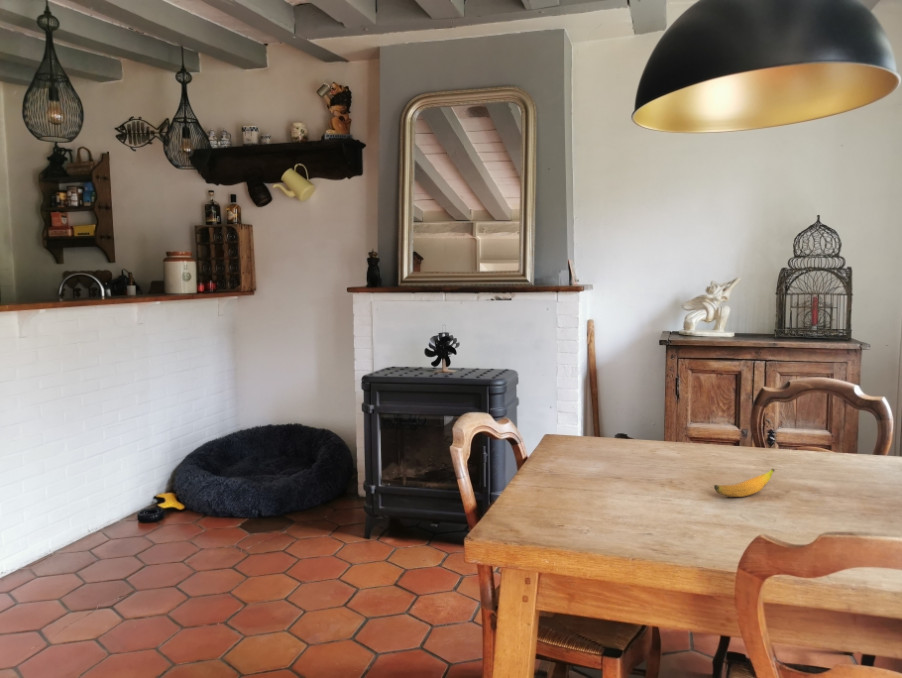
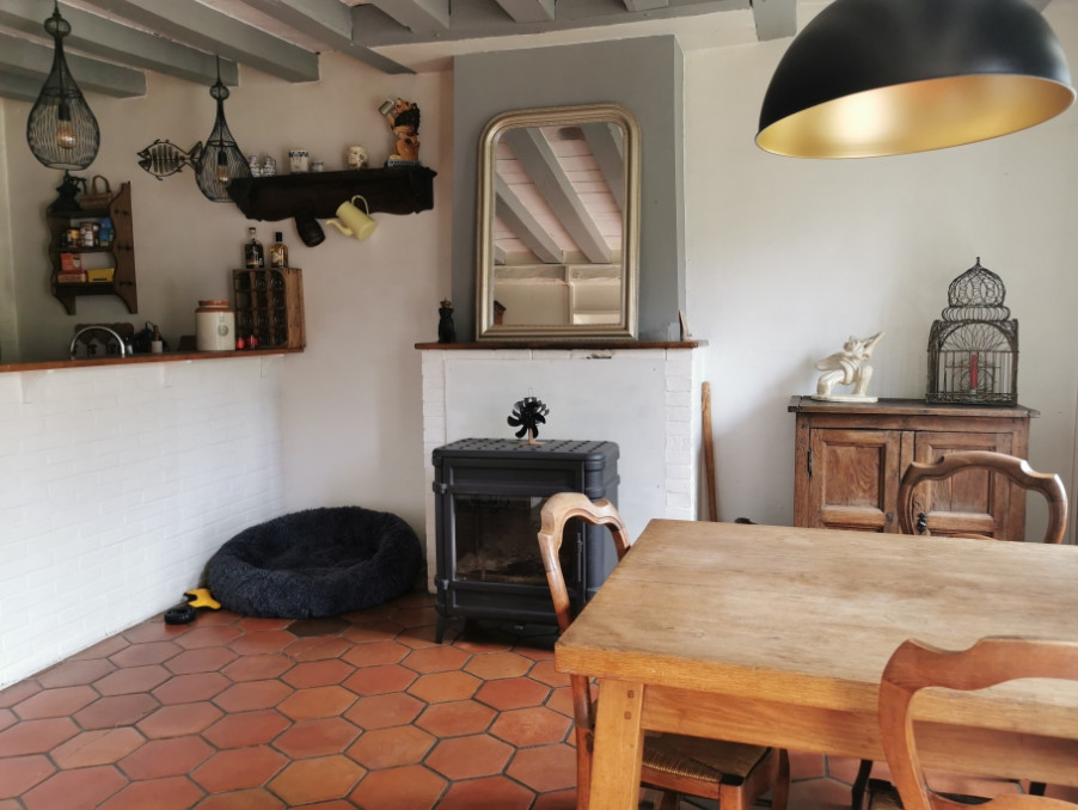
- banana (744, 483)
